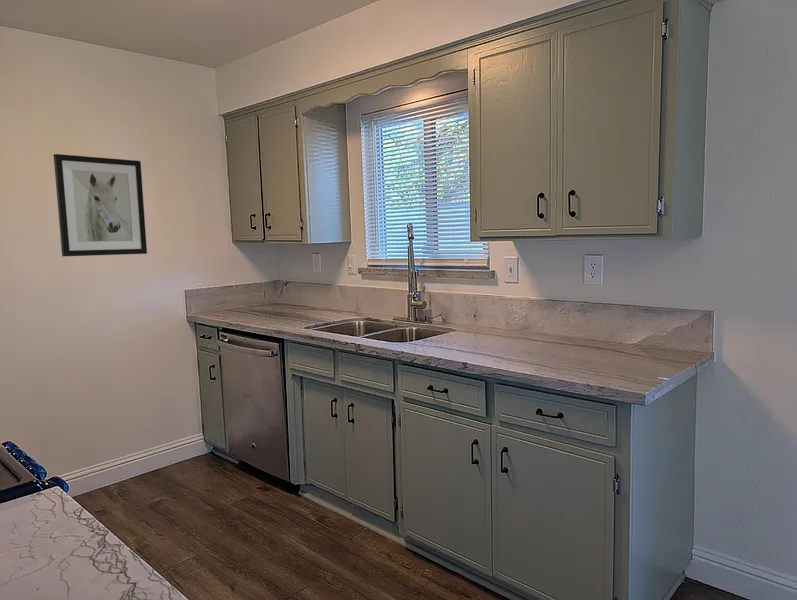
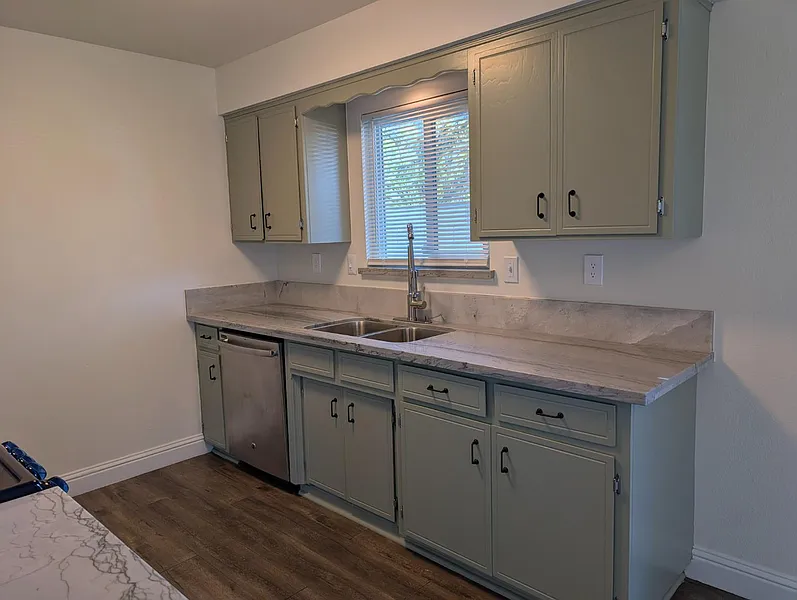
- wall art (102, 206)
